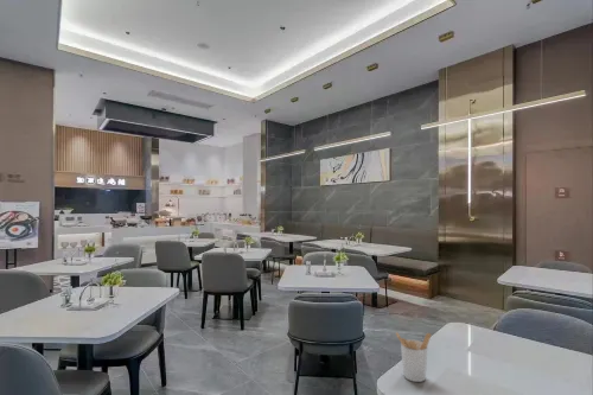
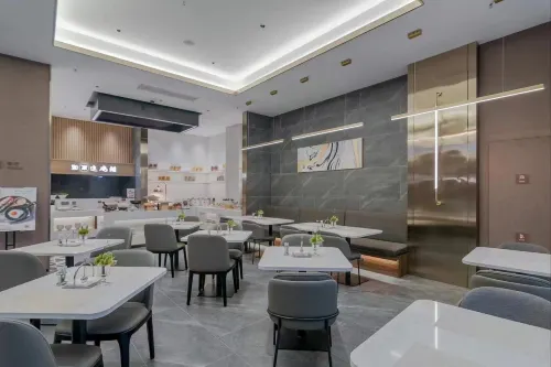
- utensil holder (412, 355)
